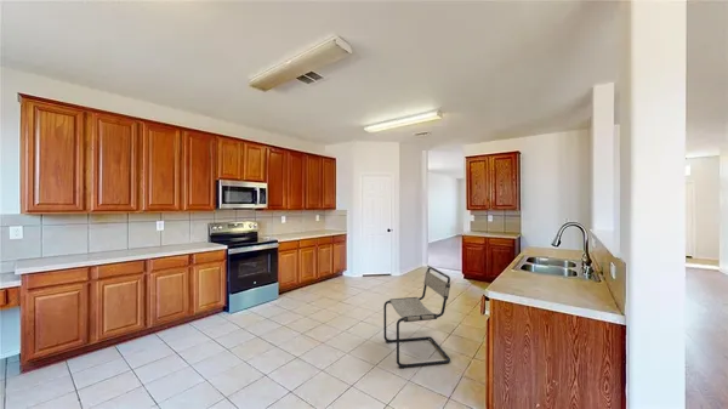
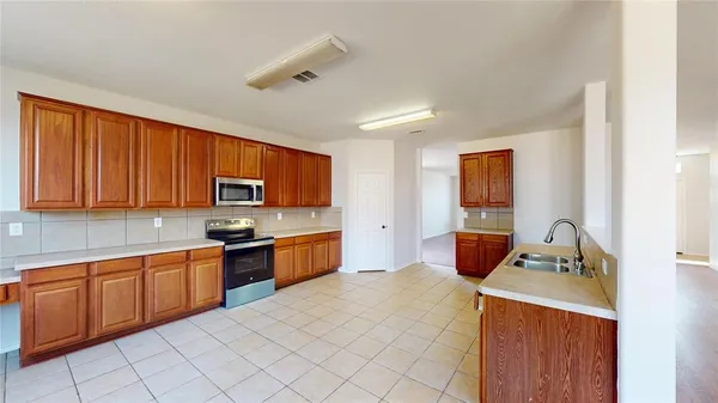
- chair (415, 312)
